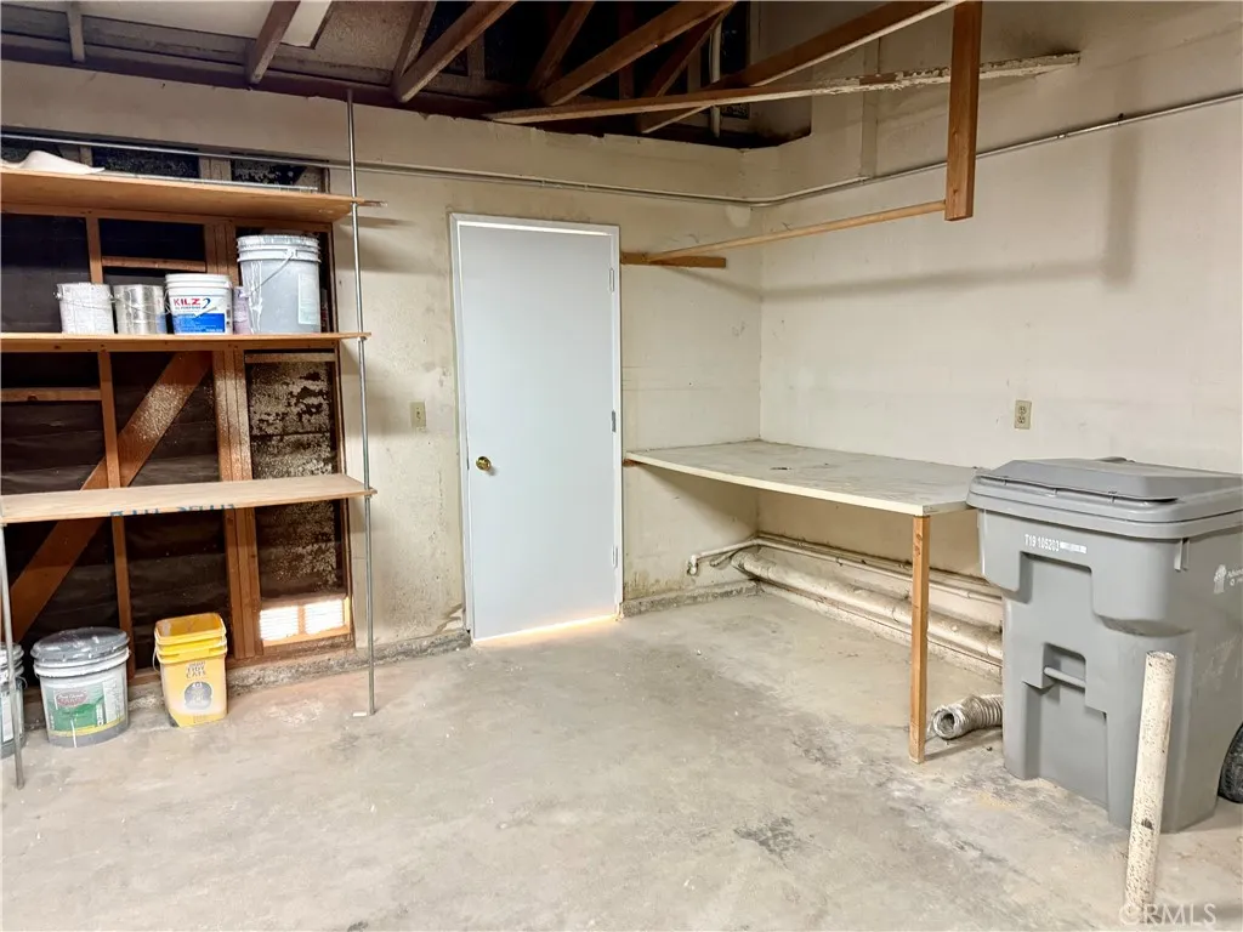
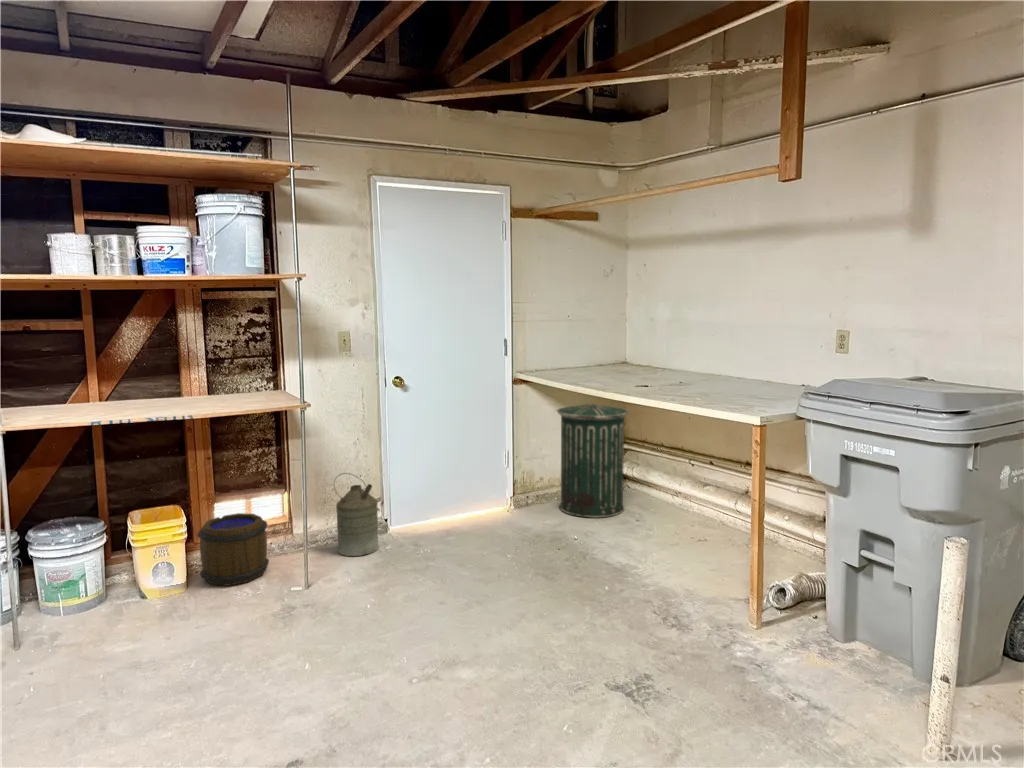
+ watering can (355, 512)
+ trash can (592, 456)
+ wooden barrel (234, 548)
